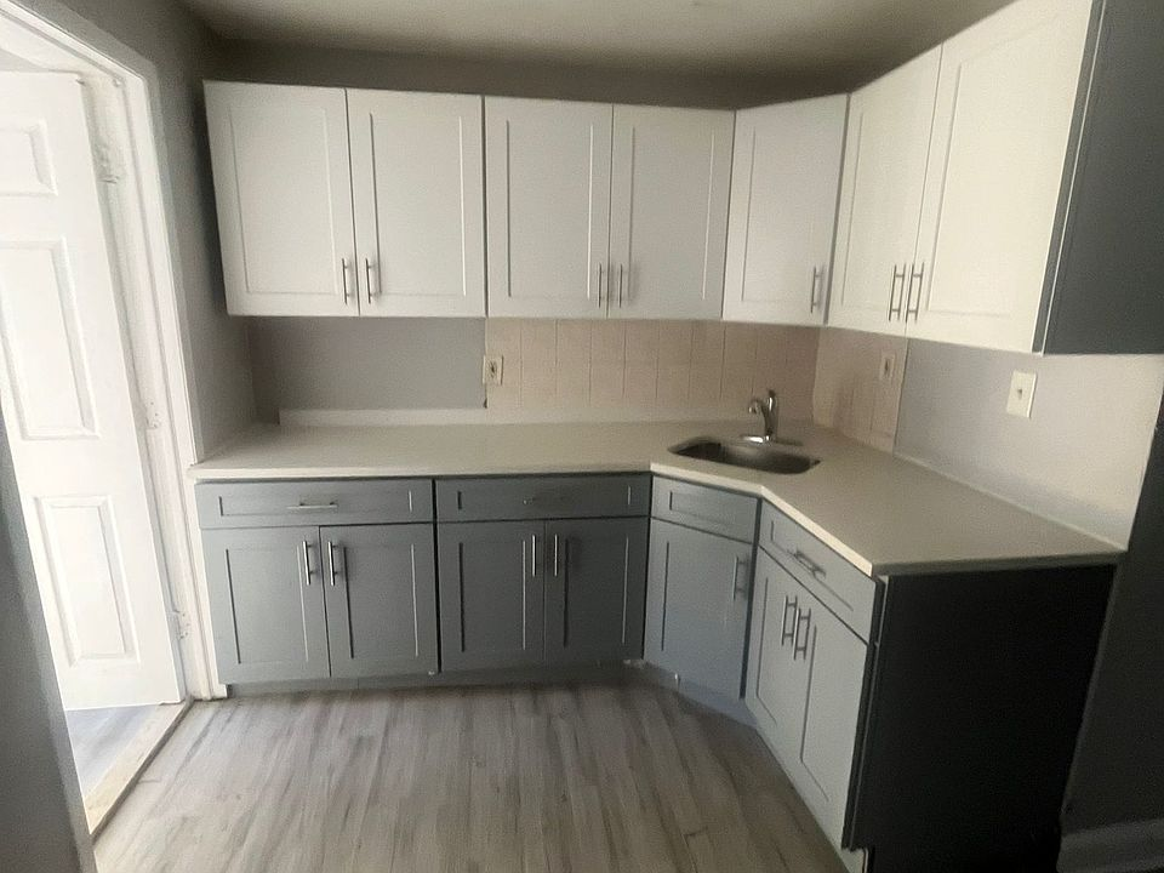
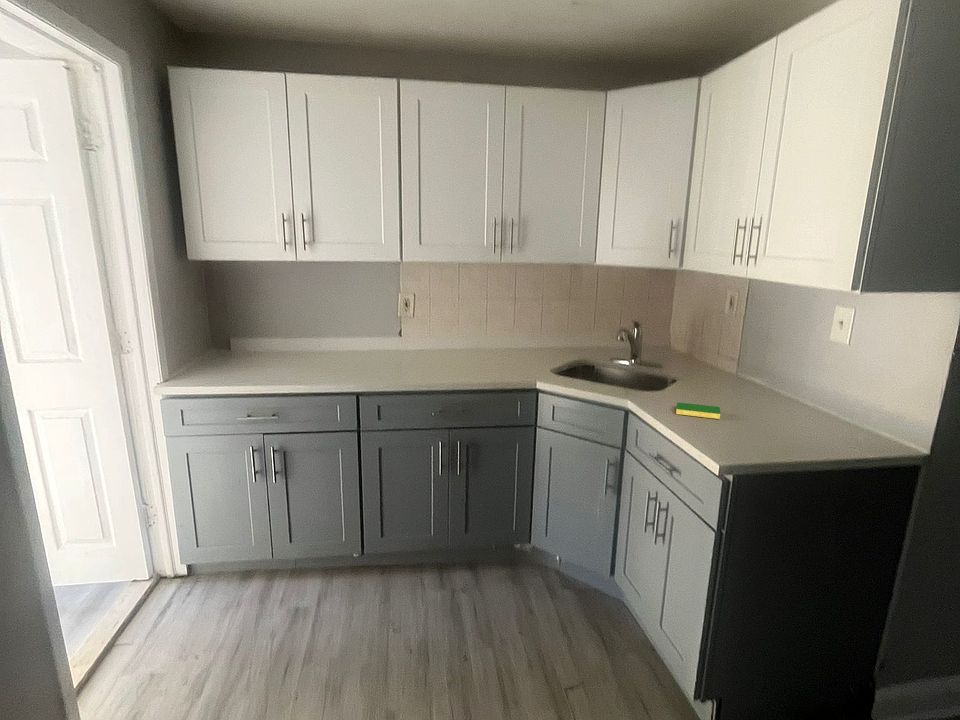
+ dish sponge (697, 410)
